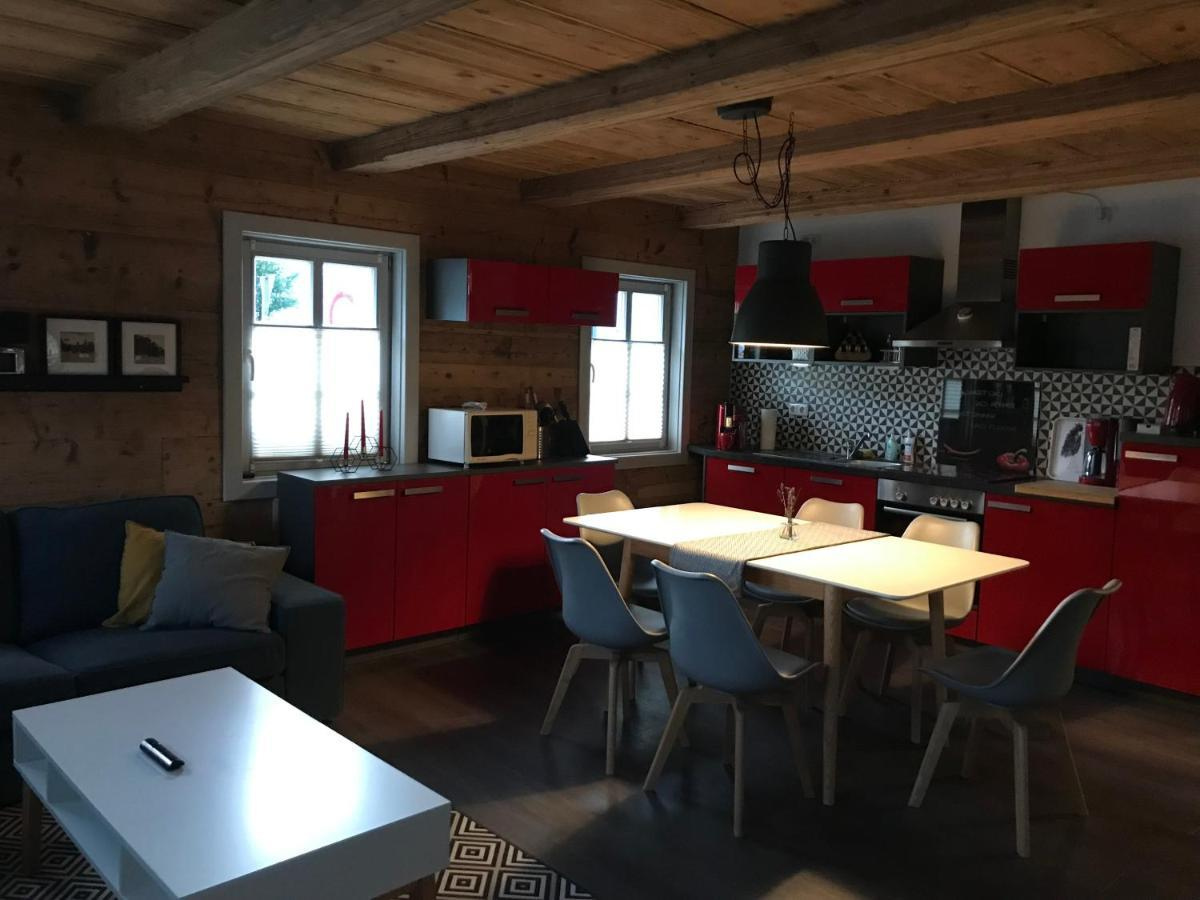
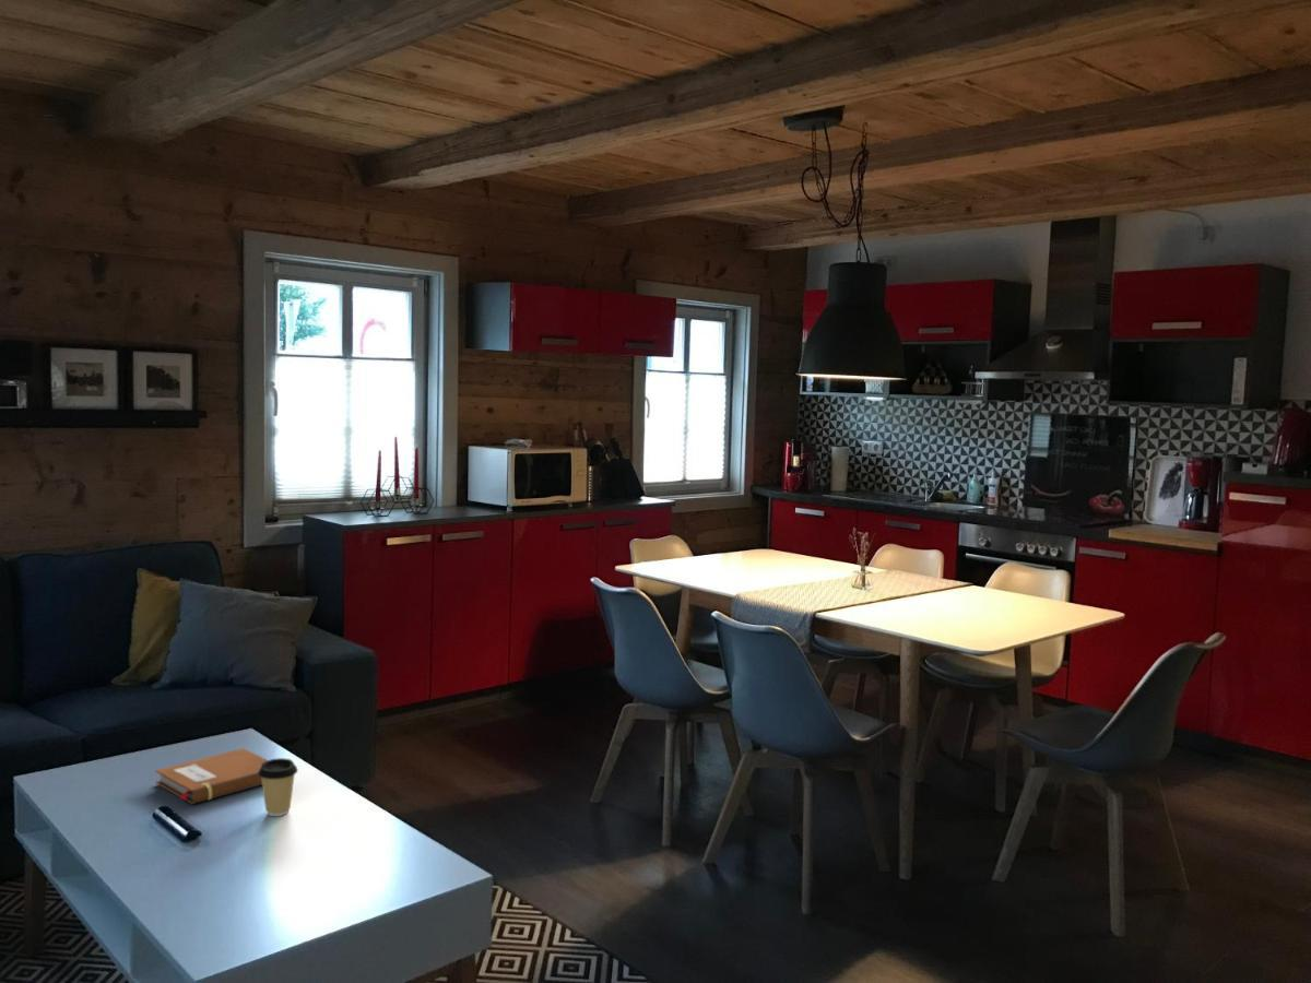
+ notebook (217, 775)
+ coffee cup (277, 787)
